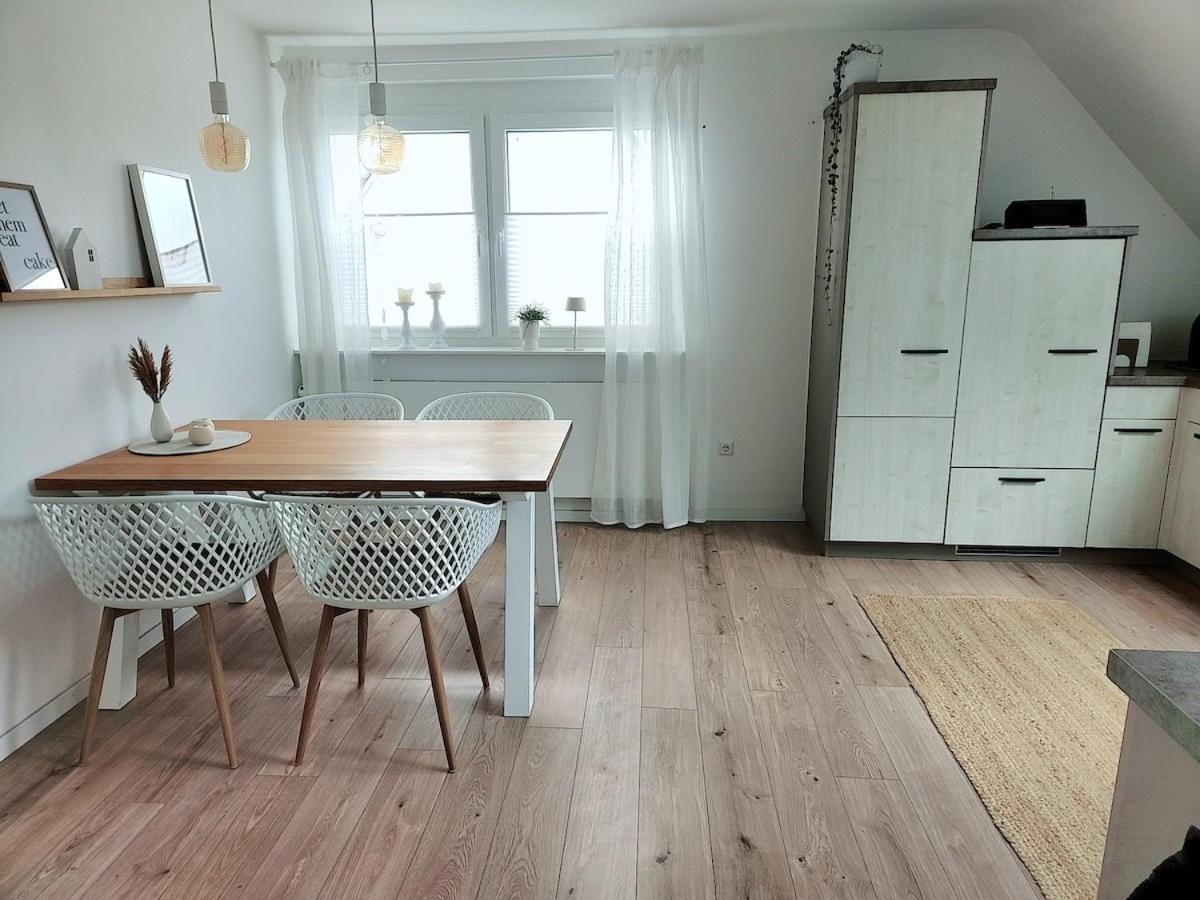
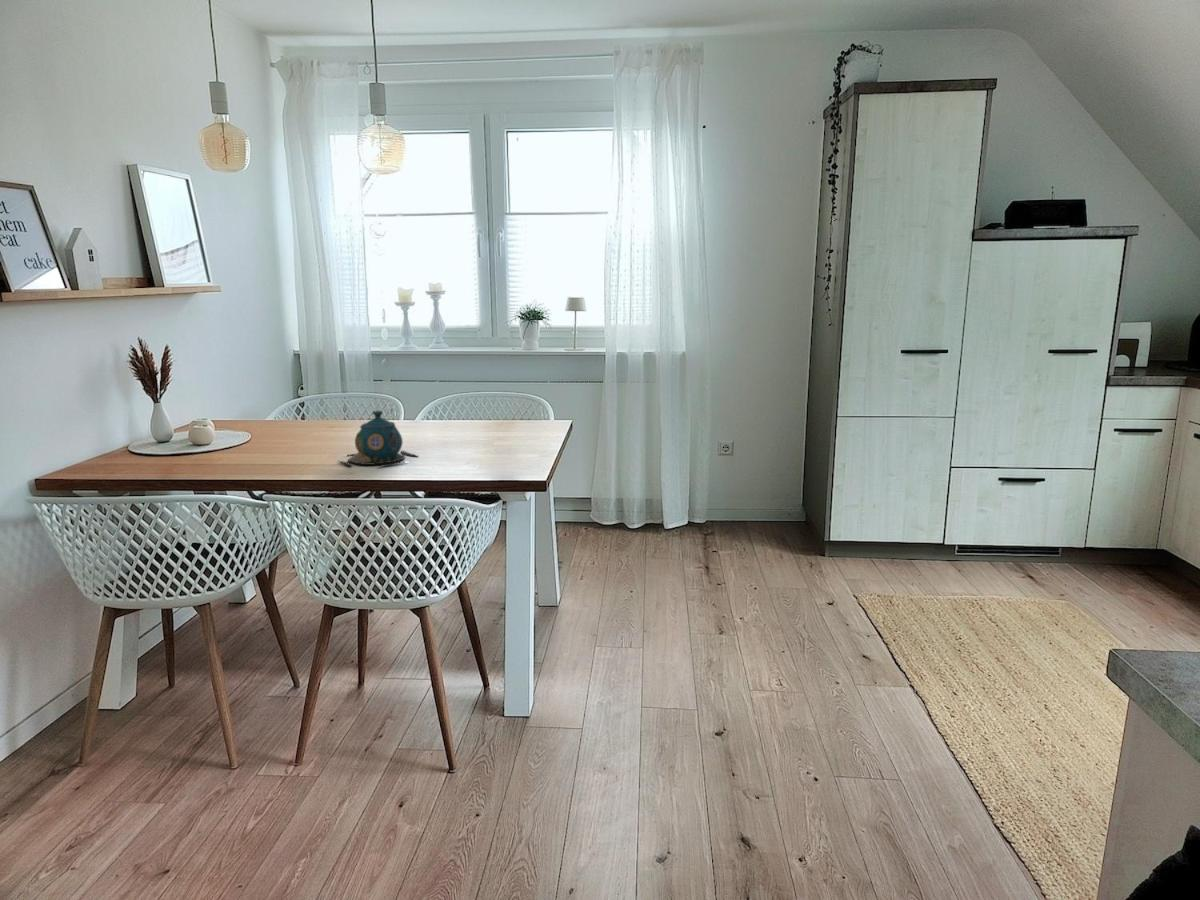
+ teapot (376, 435)
